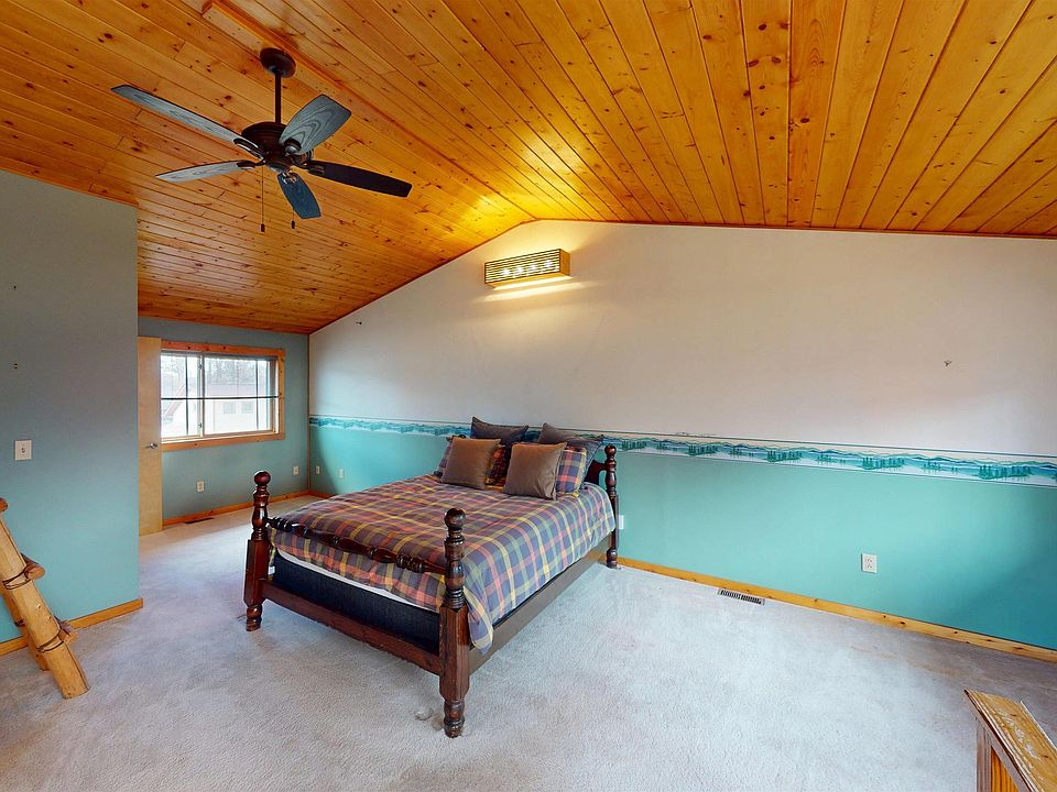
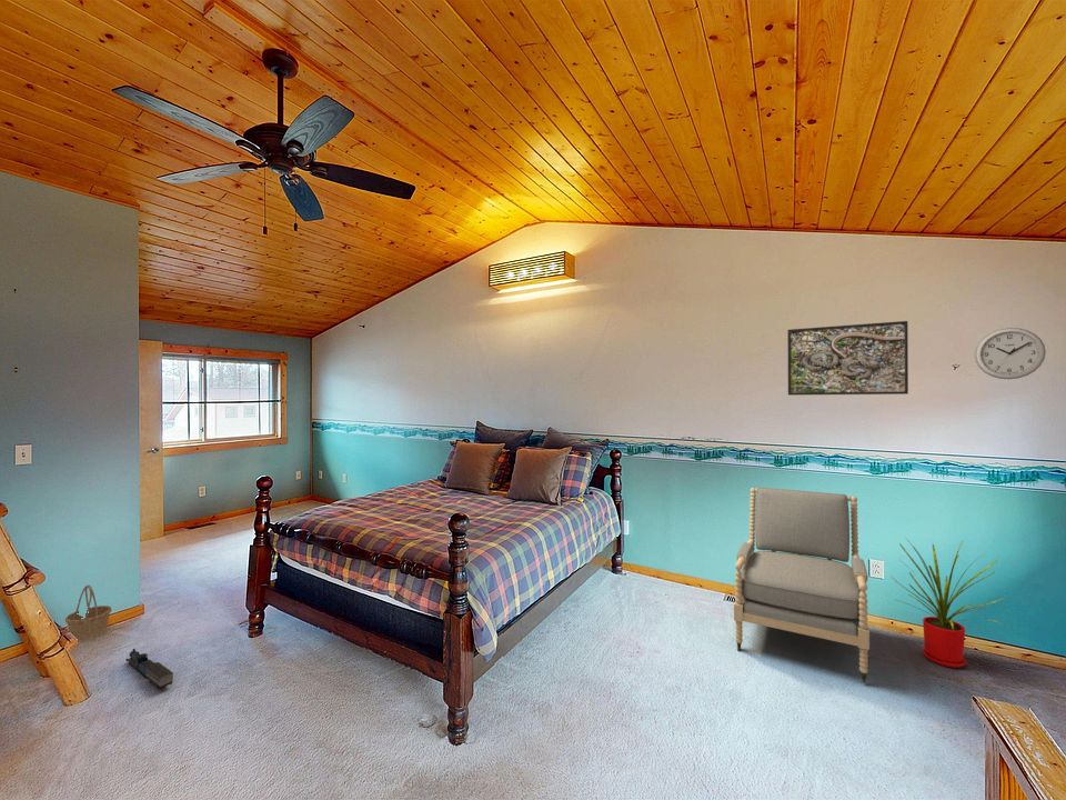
+ wall clock (1008, 353)
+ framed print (844, 360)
+ toy train (148, 667)
+ armchair (800, 567)
+ basket (89, 610)
+ house plant (943, 600)
